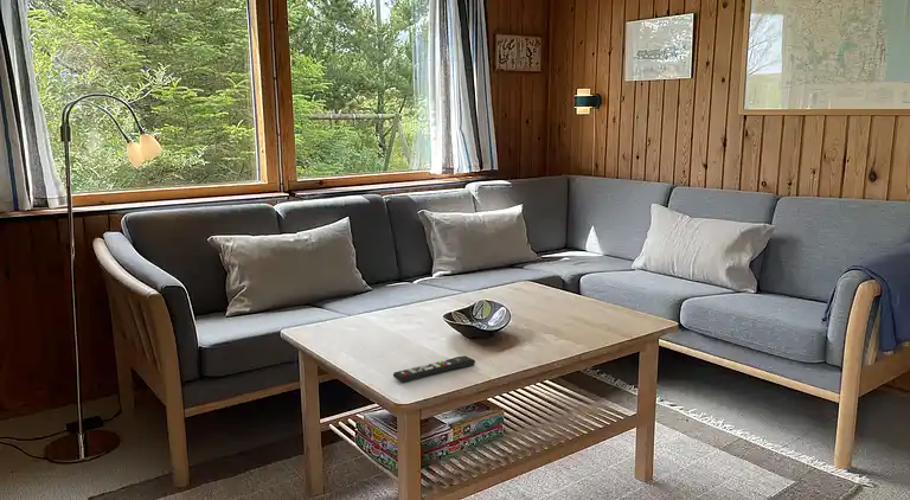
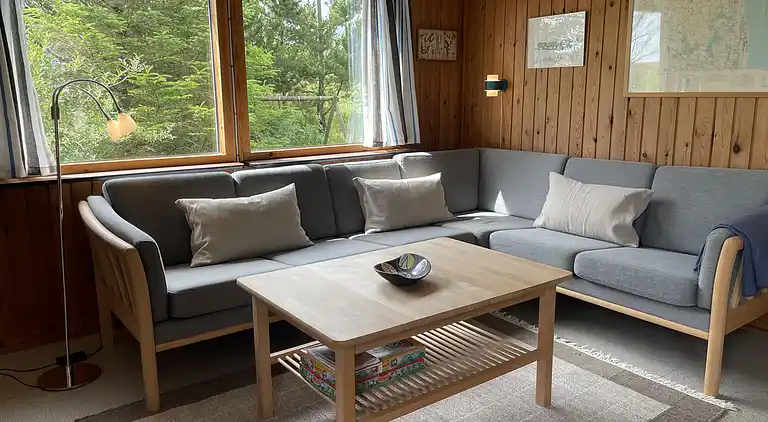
- remote control (435, 367)
